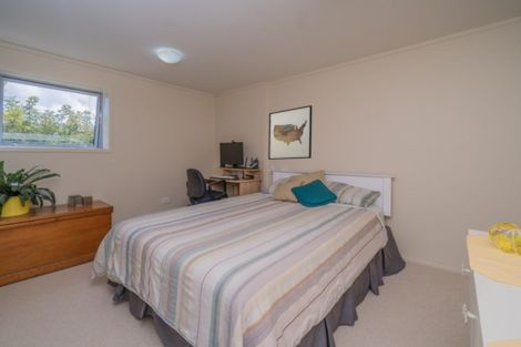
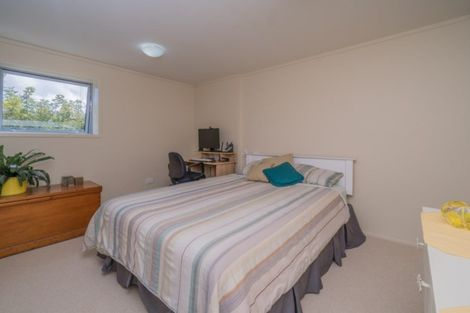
- wall art (288, 134)
